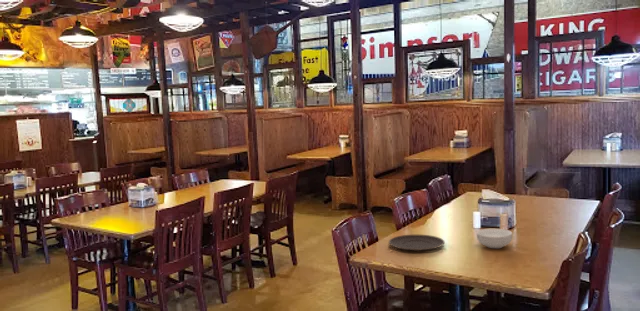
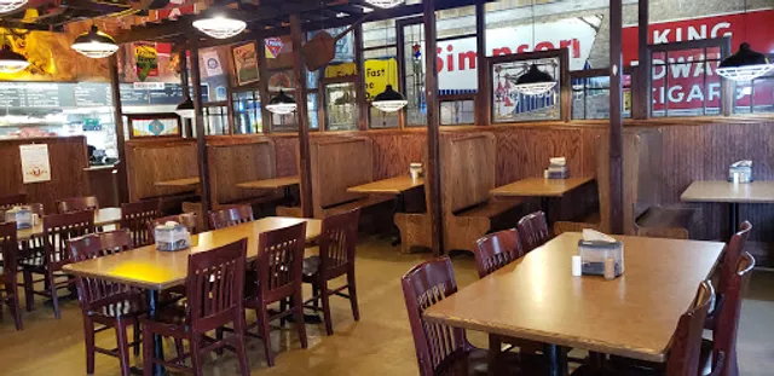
- plate (416, 243)
- cereal bowl (494, 239)
